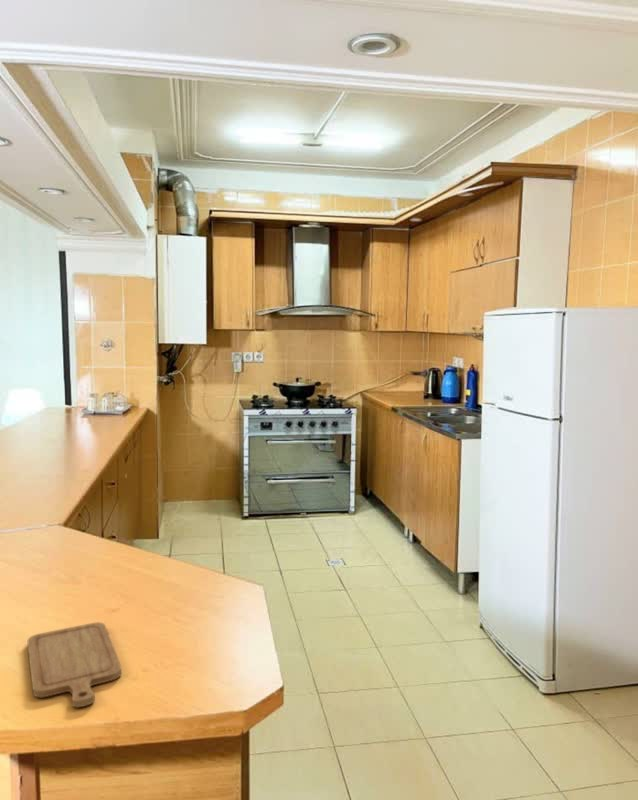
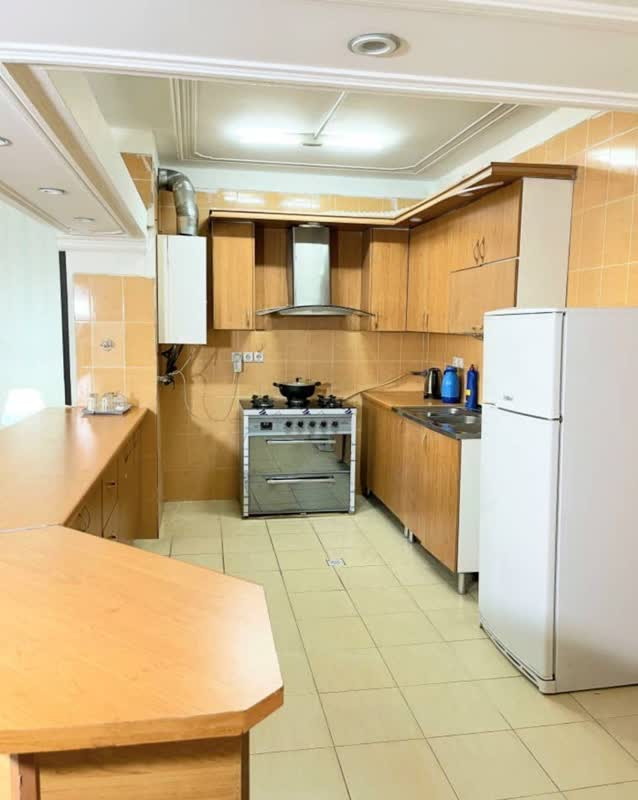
- chopping board (74, 663)
